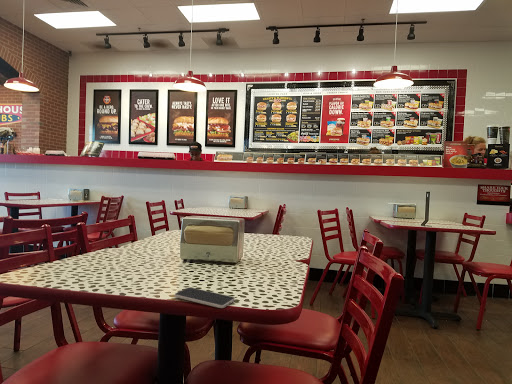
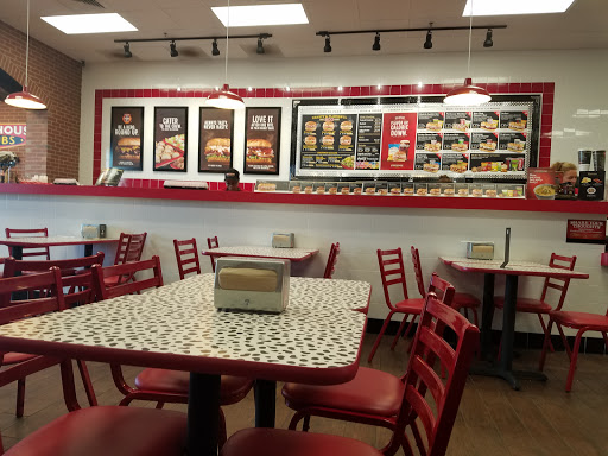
- smartphone (204, 297)
